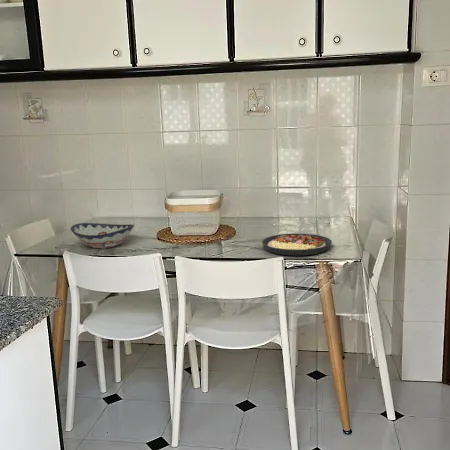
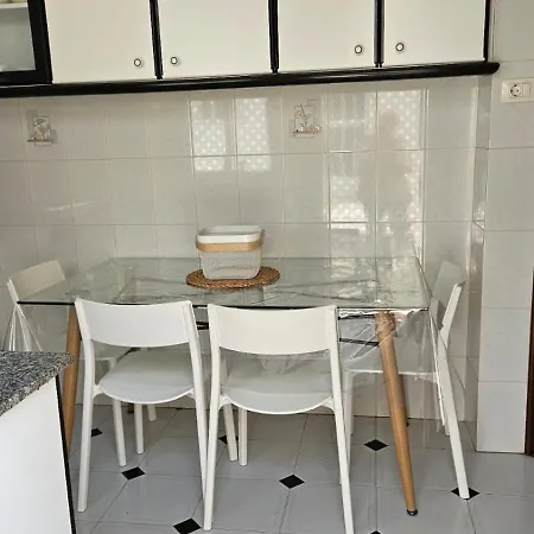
- decorative bowl (103, 235)
- plate (296, 242)
